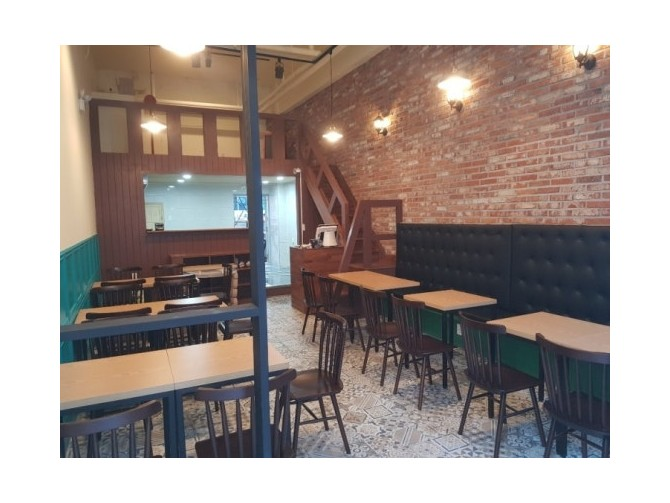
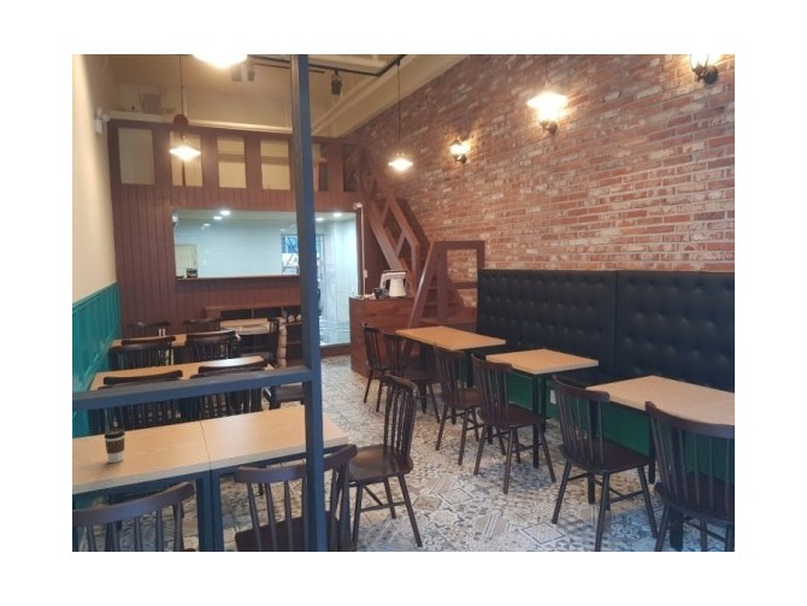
+ coffee cup (114, 446)
